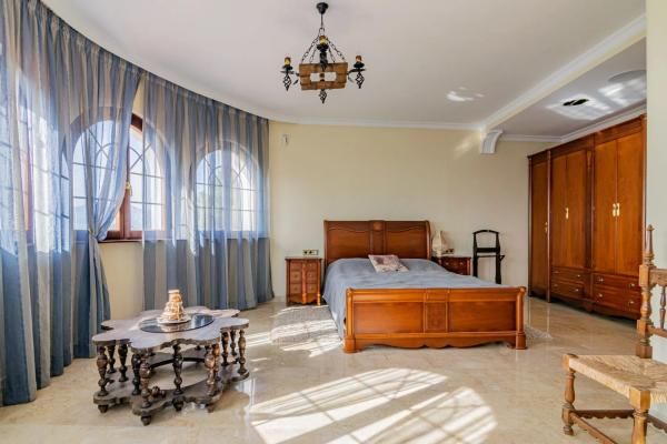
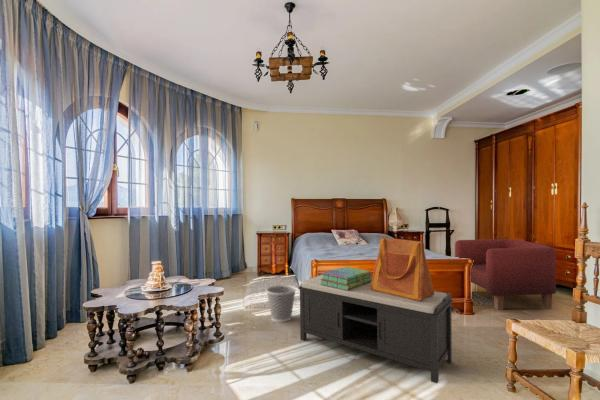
+ armchair (504, 271)
+ bench (370, 318)
+ stack of books (346, 277)
+ wastebasket (281, 303)
+ tote bag (401, 265)
